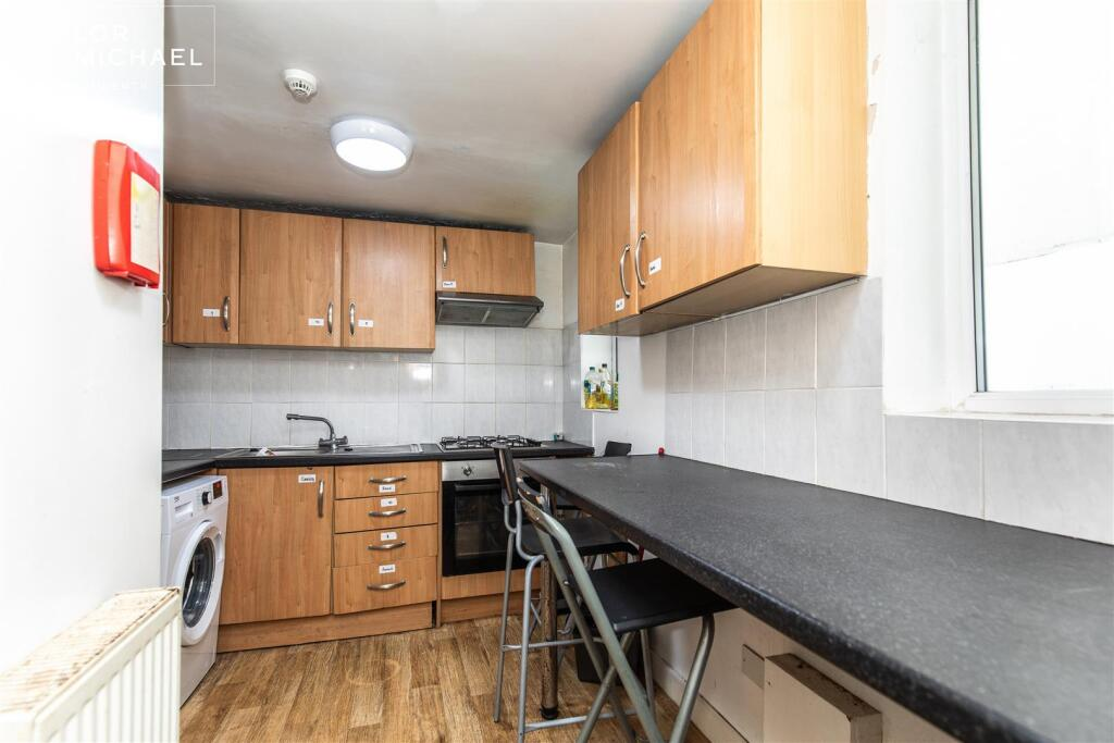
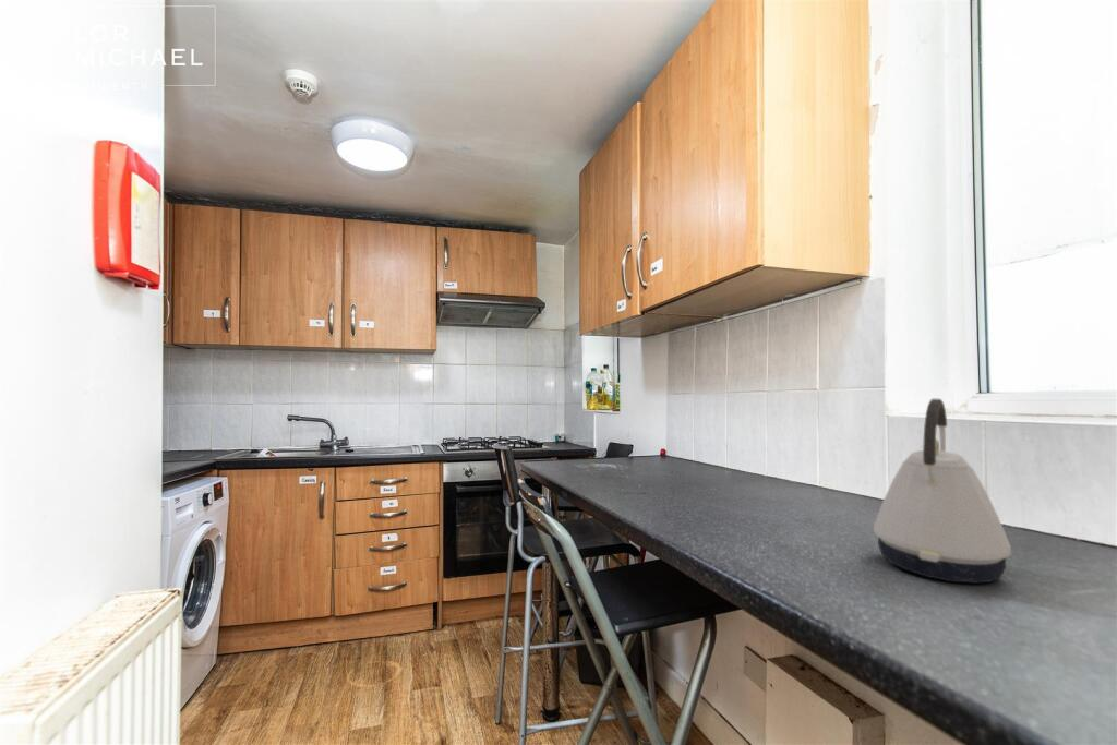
+ kettle (937, 481)
